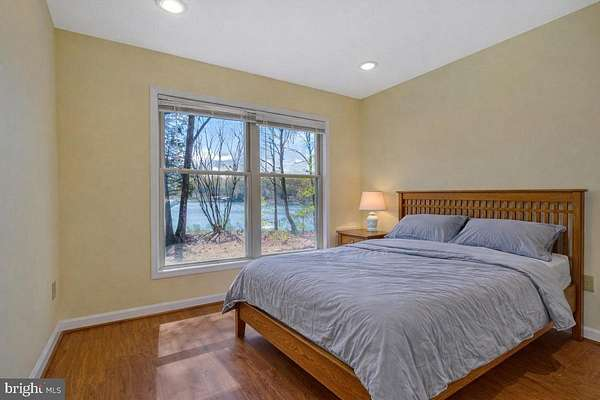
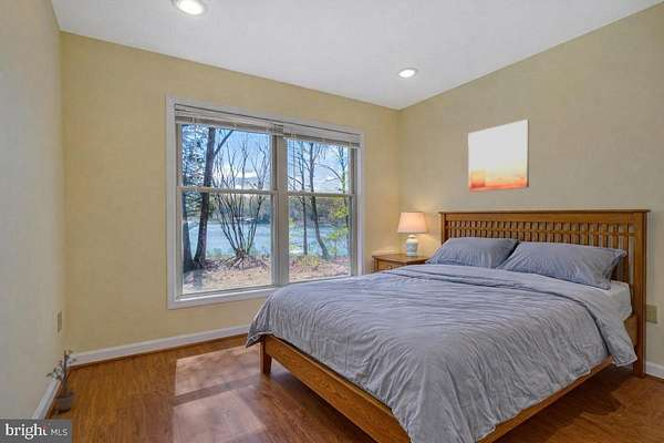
+ wall art (496, 158)
+ decorative plant (61, 381)
